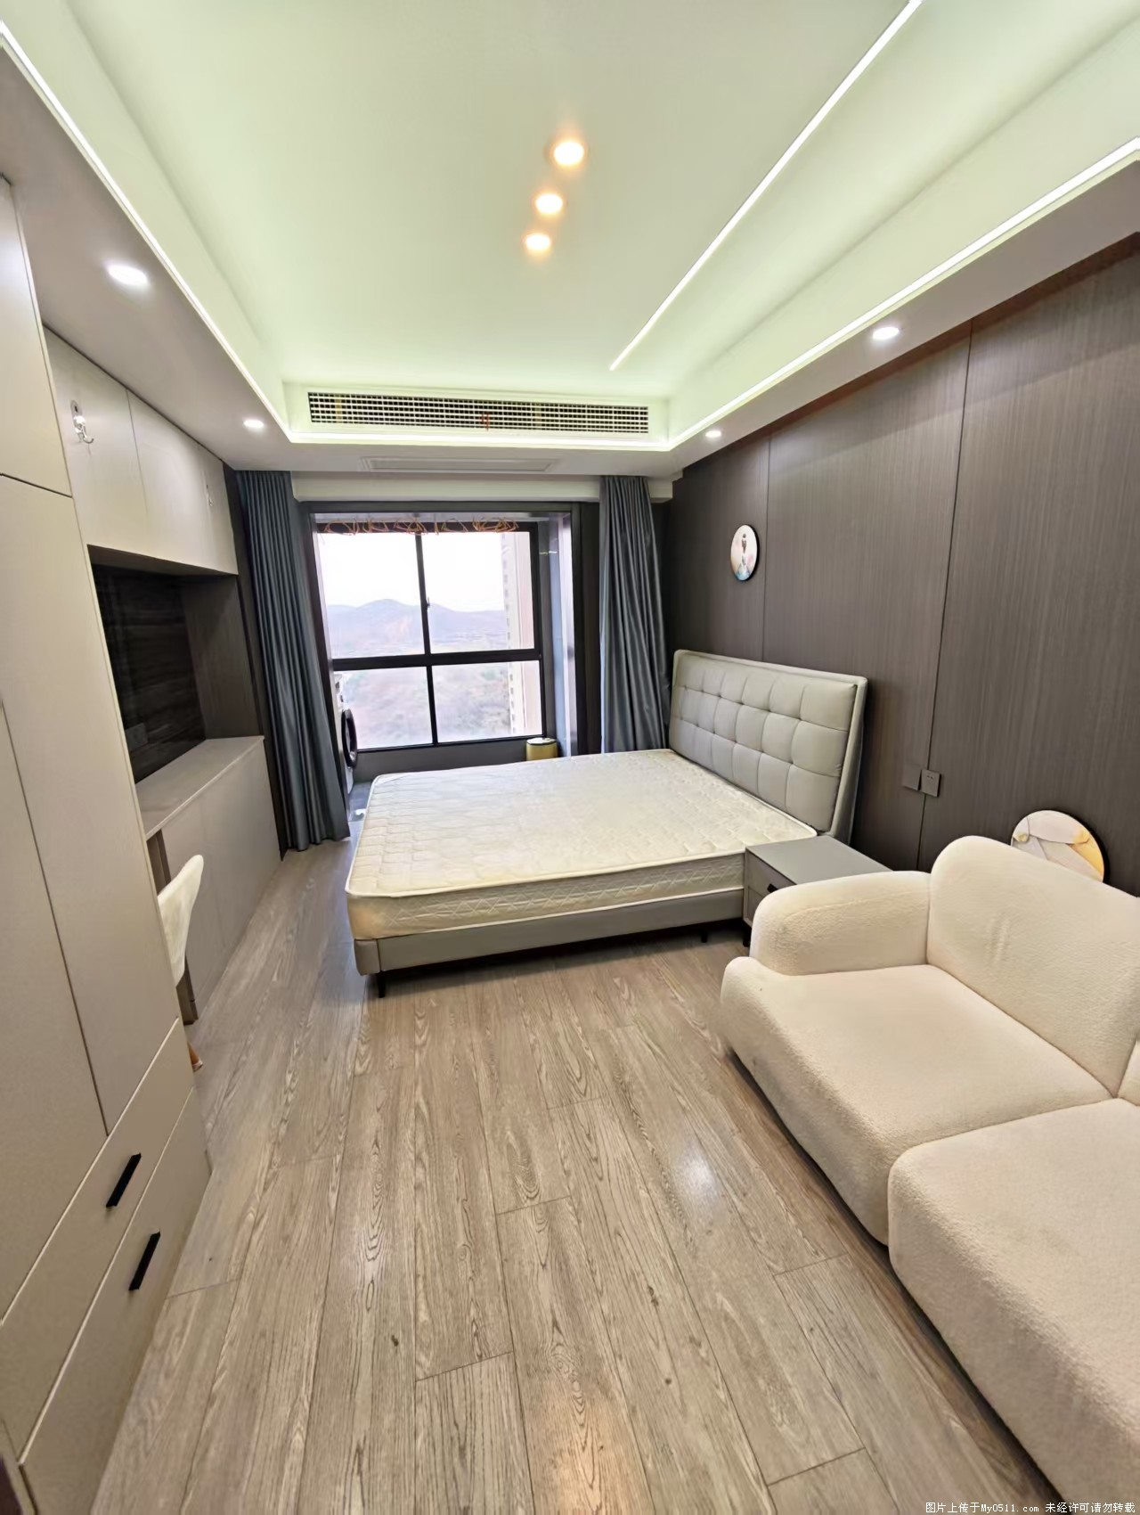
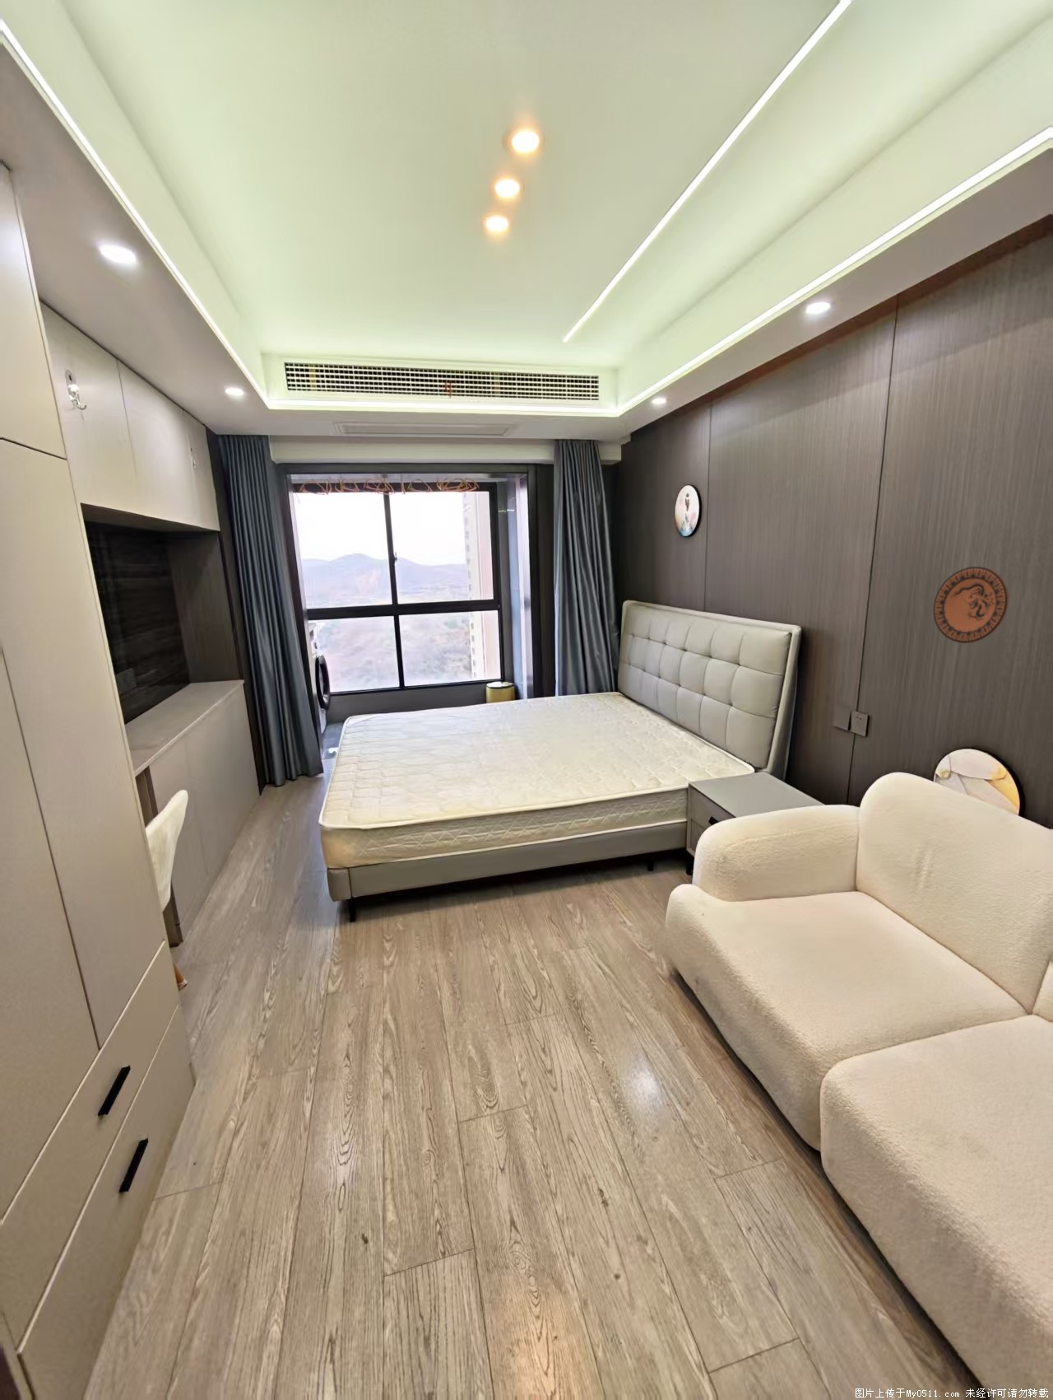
+ decorative plate (969, 605)
